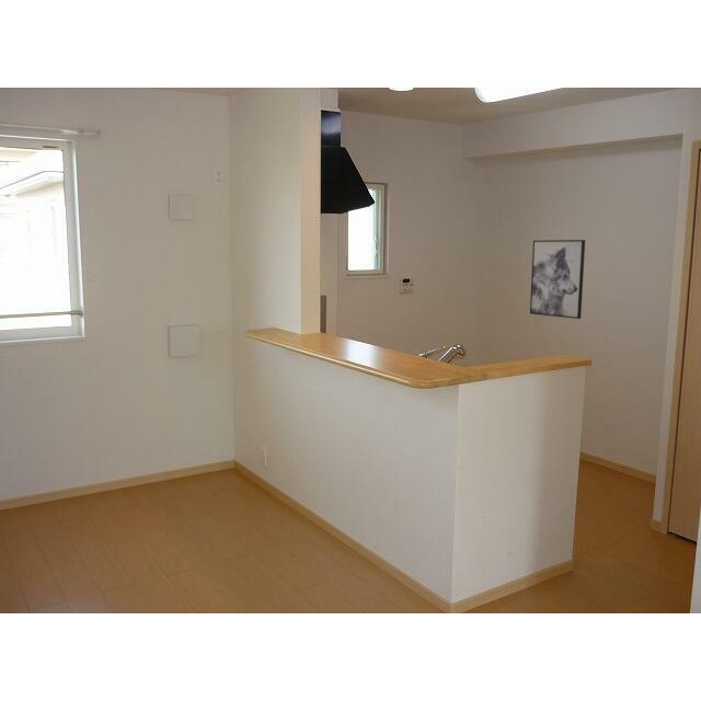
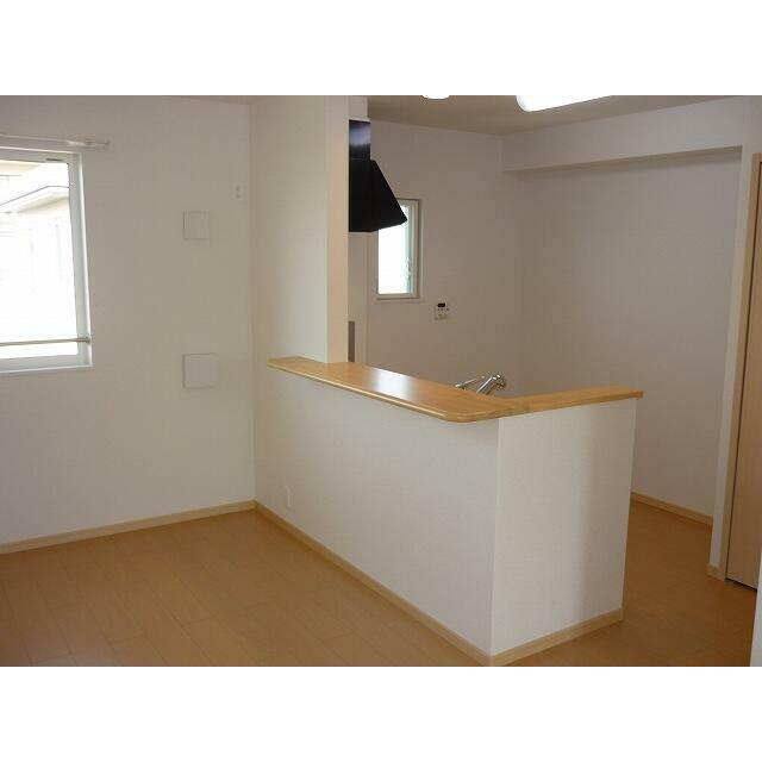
- wall art (555, 278)
